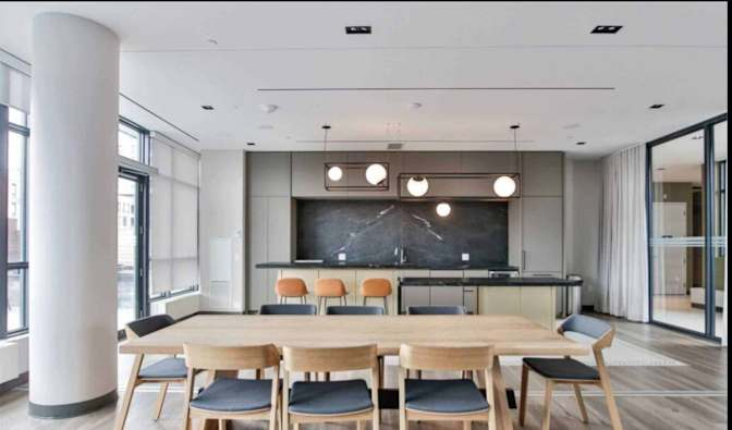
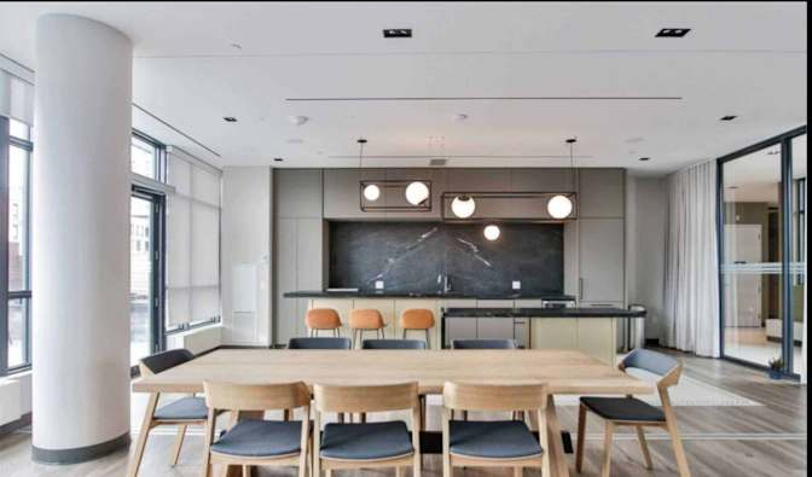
+ potted plant (778, 365)
